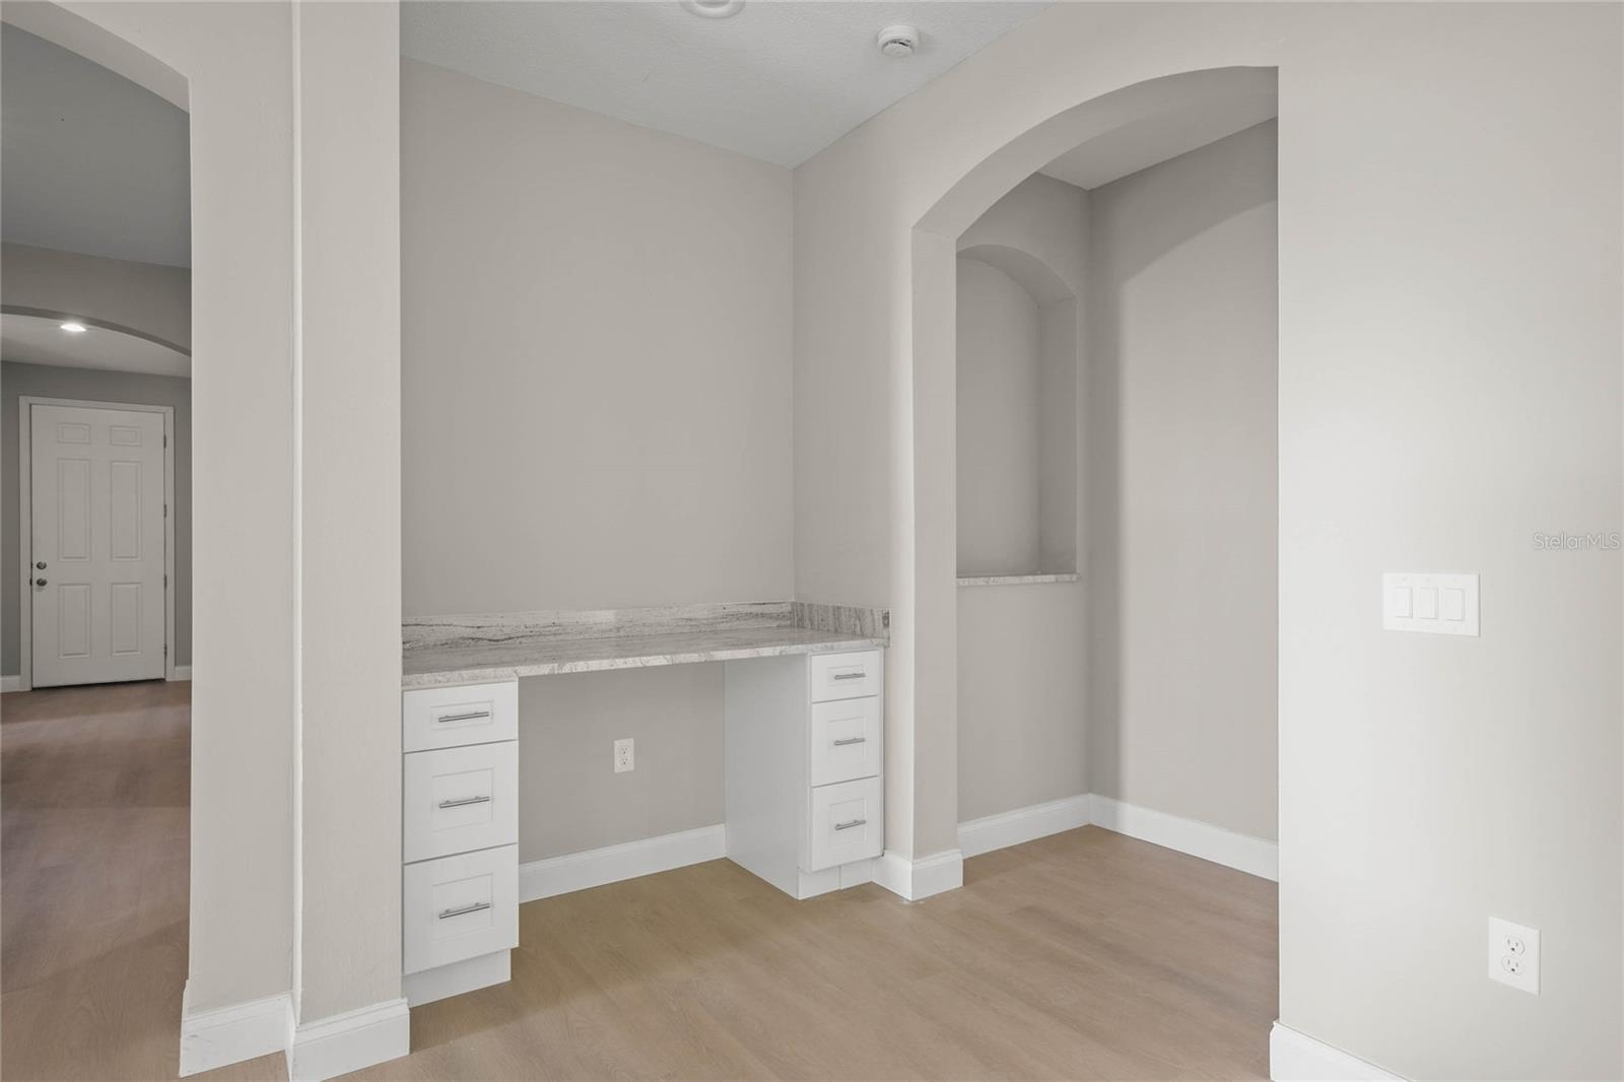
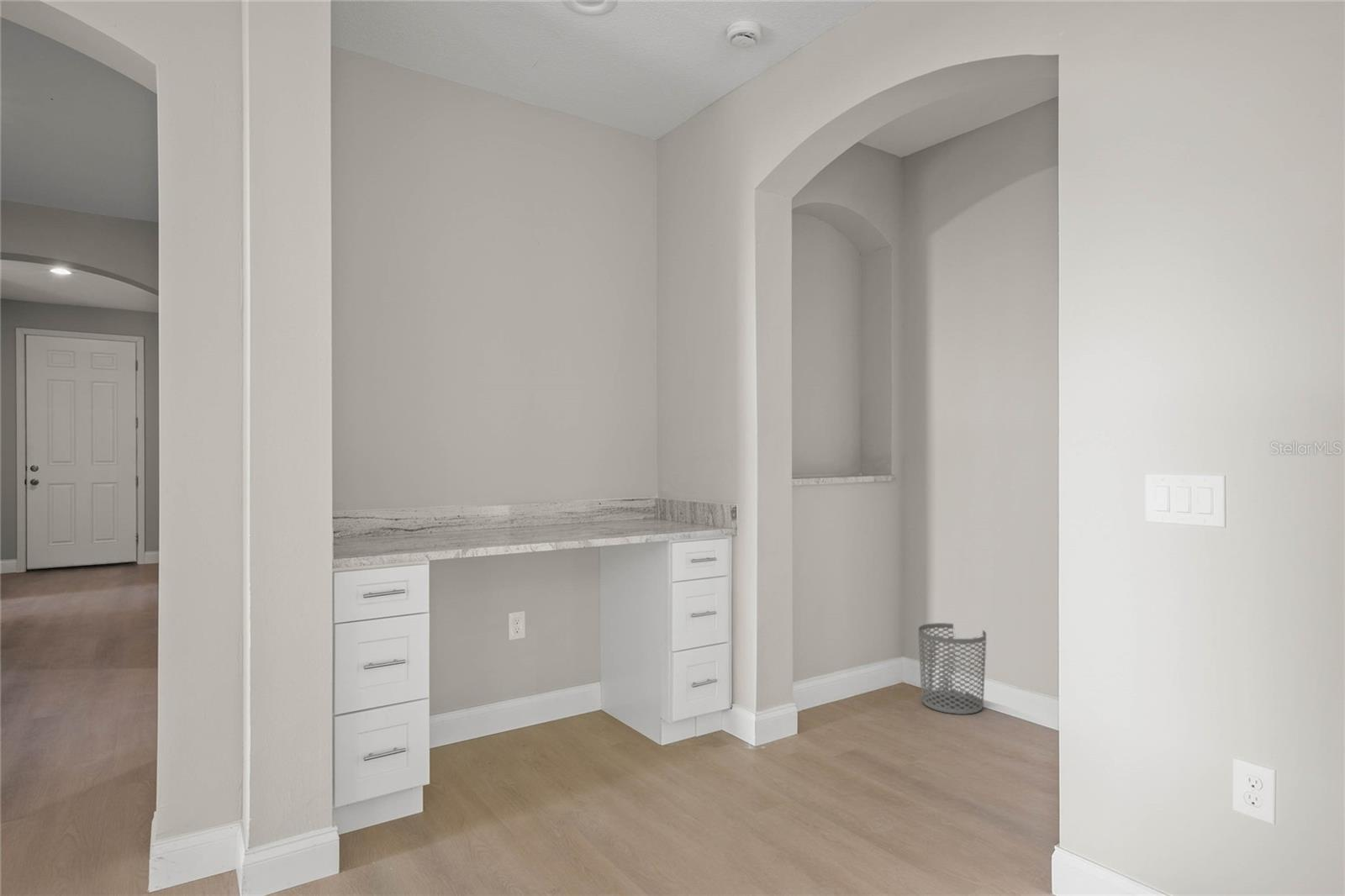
+ waste bin (952, 667)
